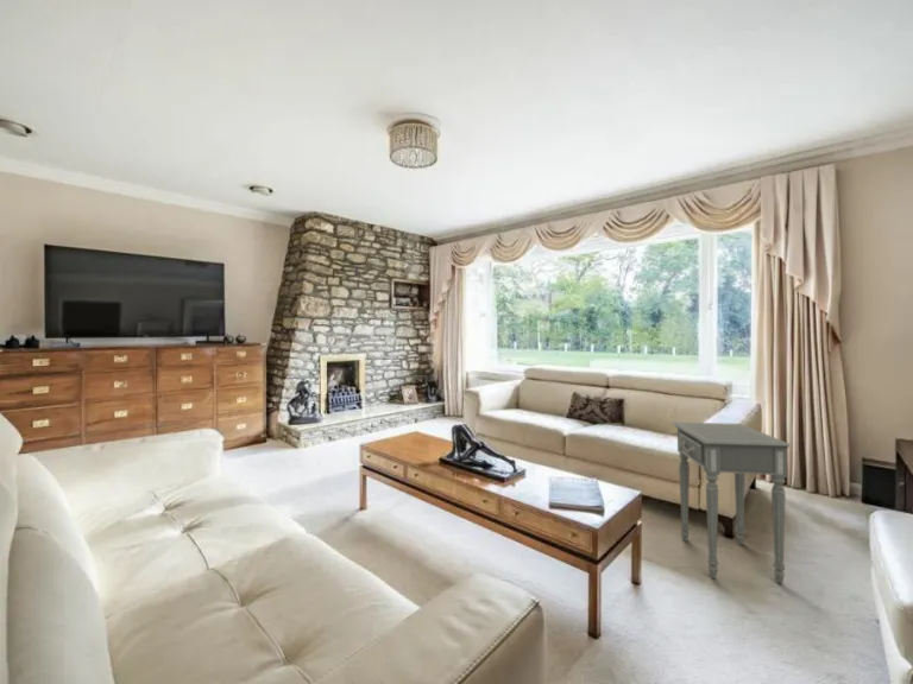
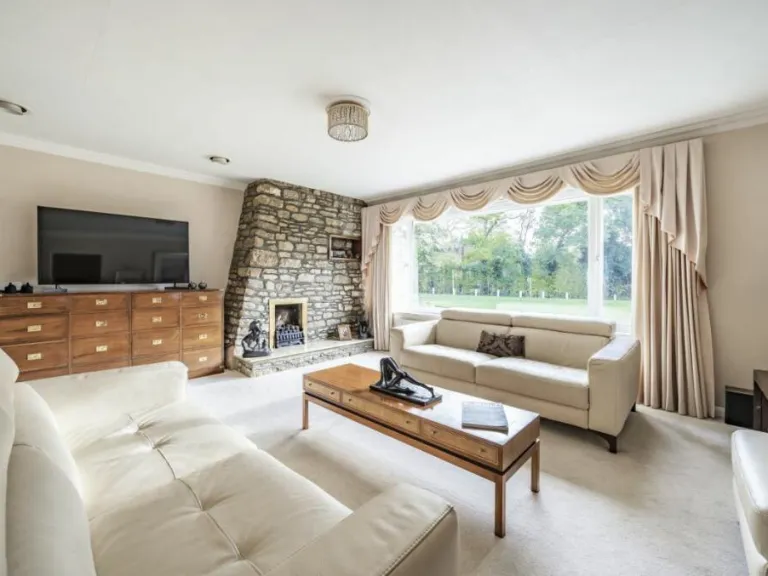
- side table (717, 495)
